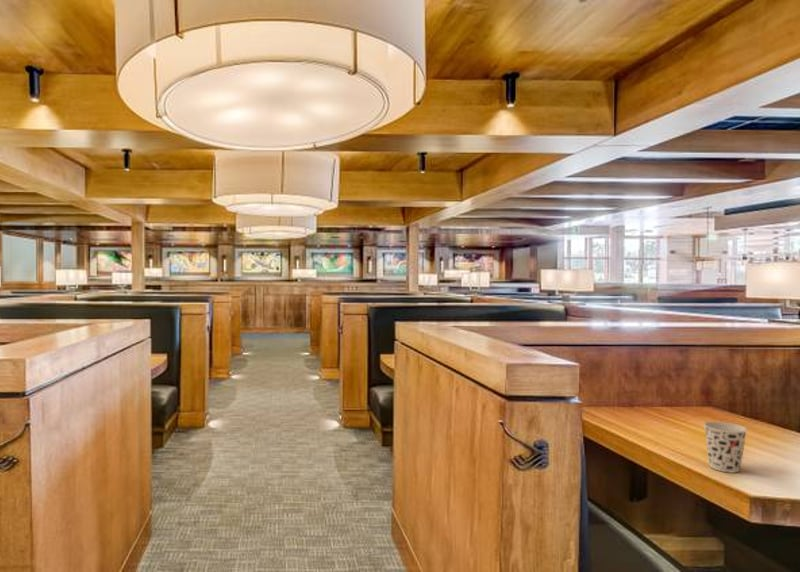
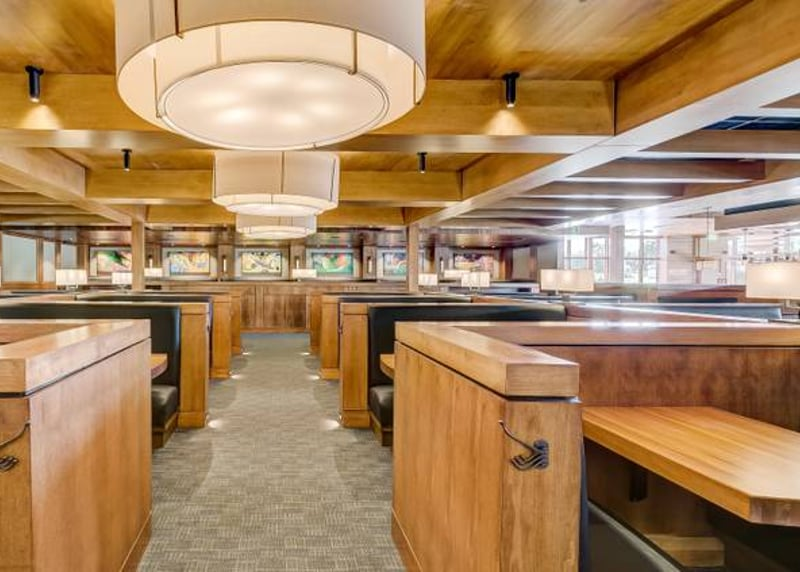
- cup (724, 447)
